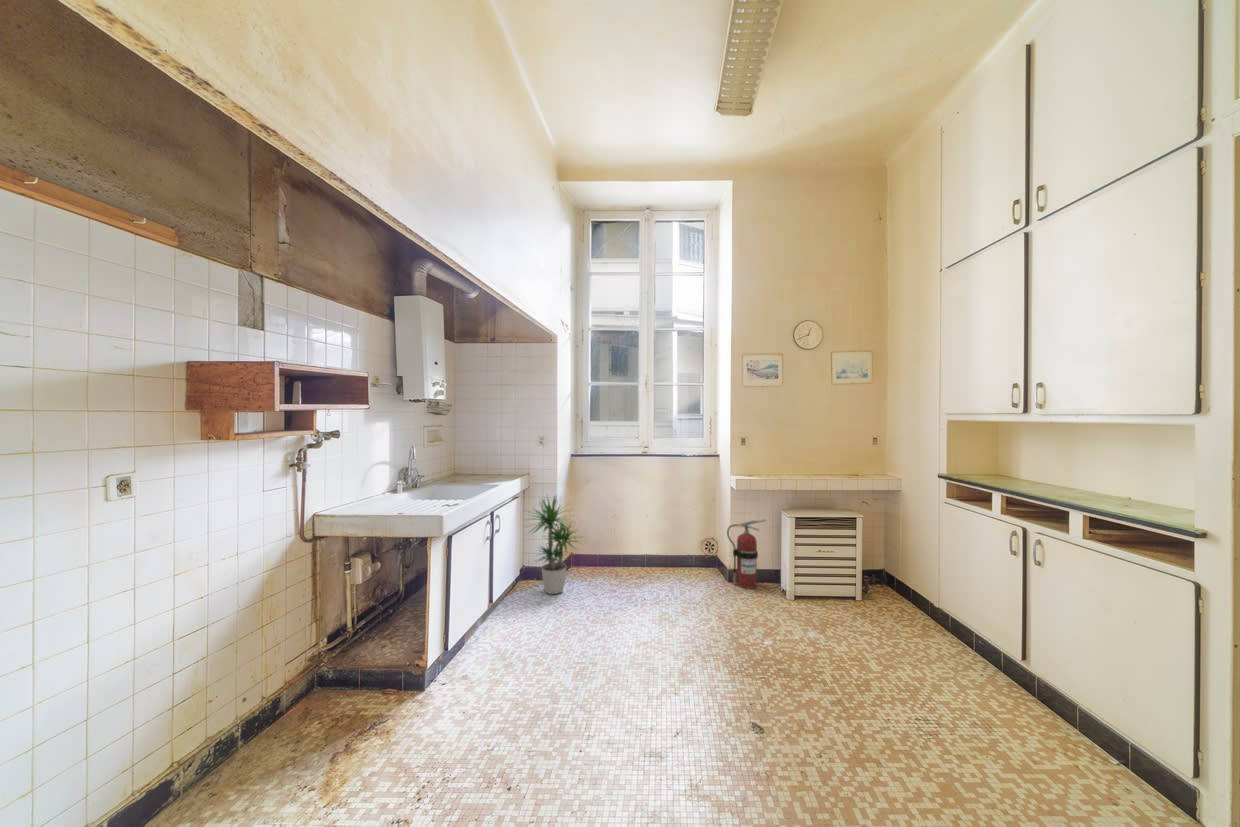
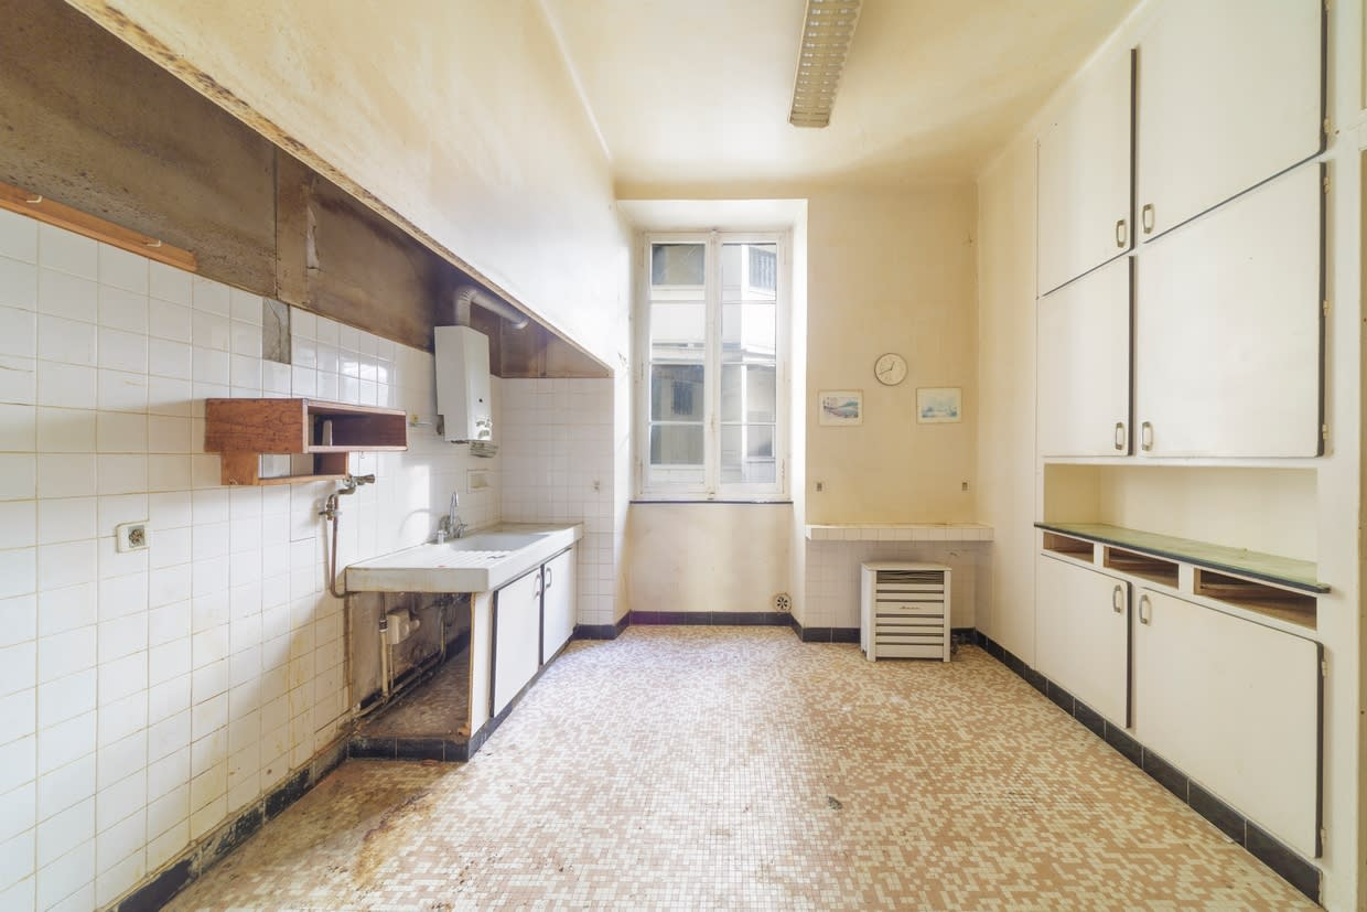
- fire extinguisher (746, 552)
- potted plant (554, 541)
